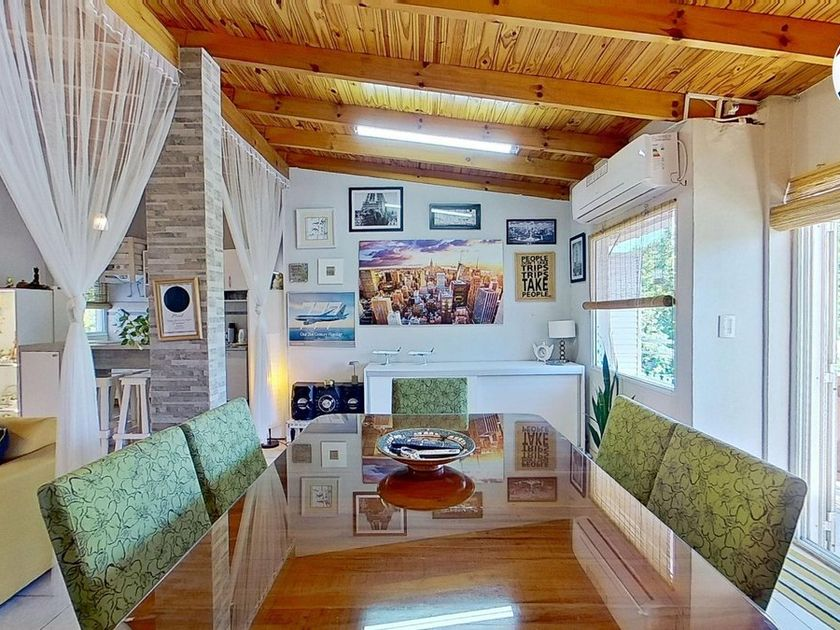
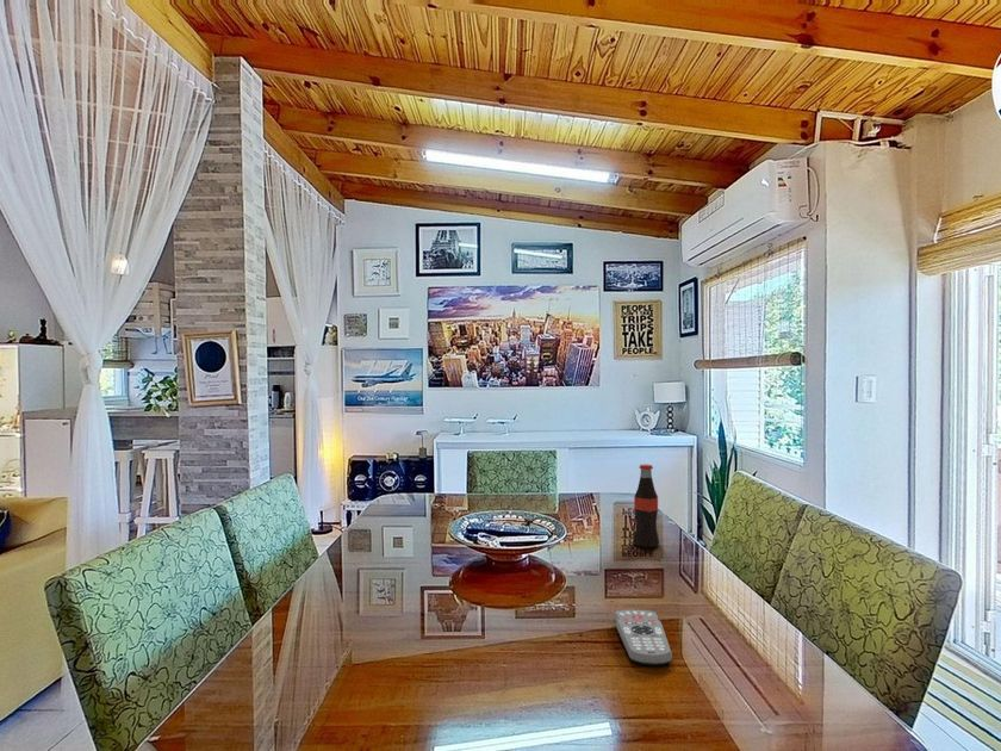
+ remote control (642, 635)
+ bottle (646, 504)
